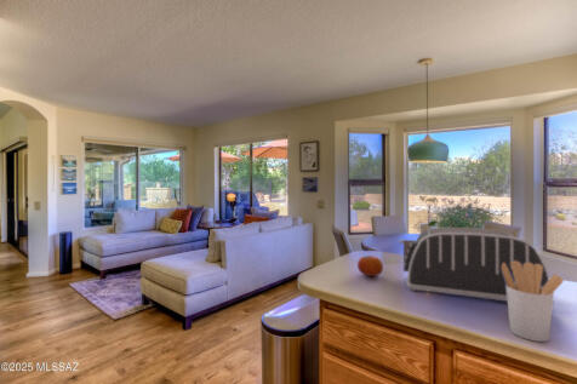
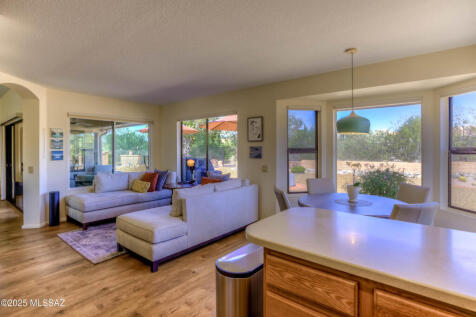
- utensil holder (527, 297)
- toaster (464, 259)
- fruit (370, 265)
